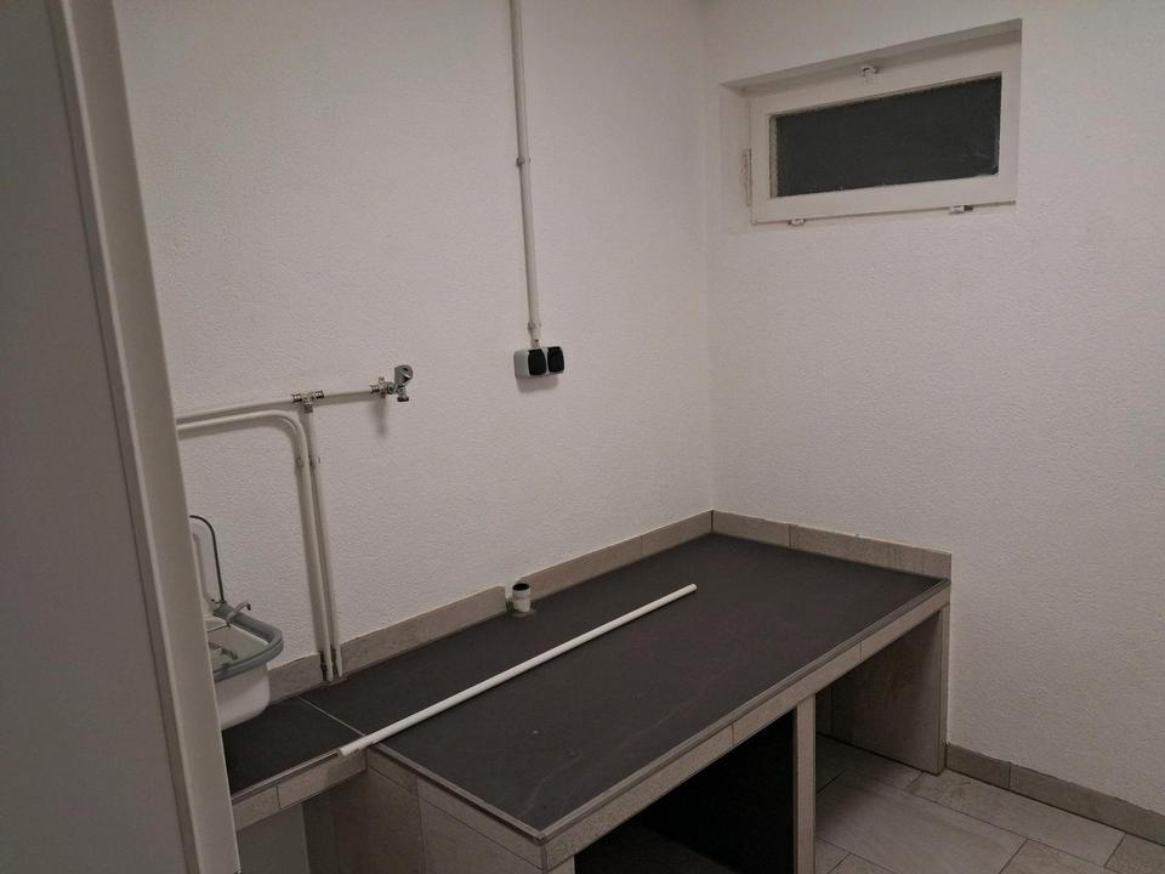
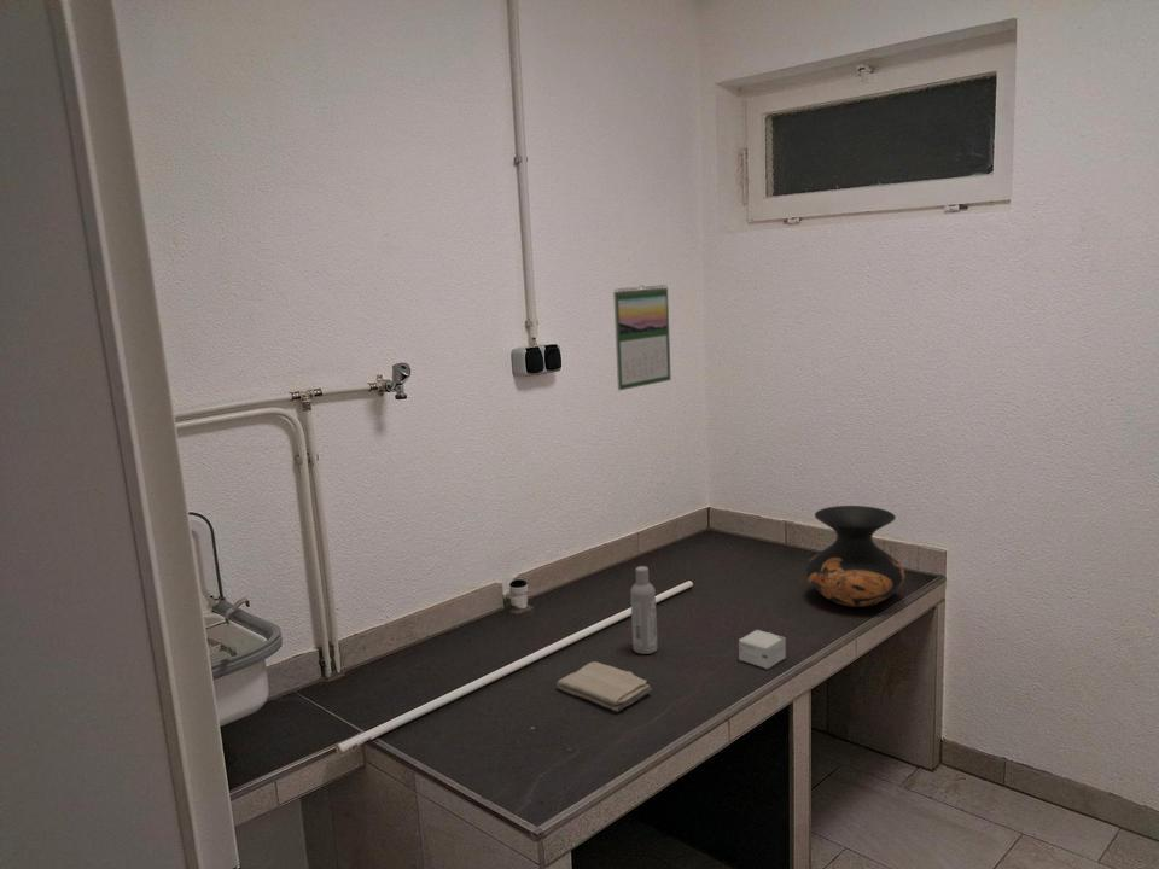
+ small box (762, 648)
+ washcloth (604, 684)
+ vase (854, 556)
+ calendar (642, 336)
+ bottle (643, 608)
